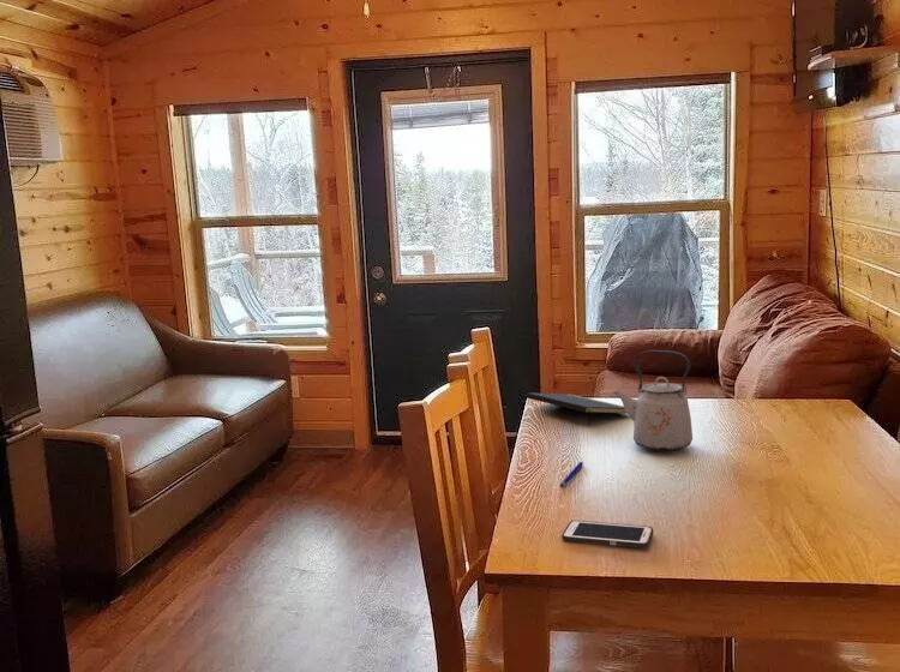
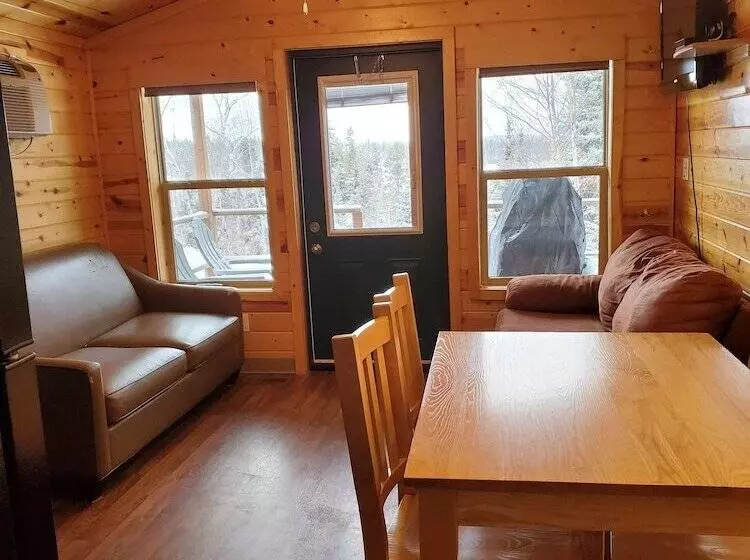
- kettle (650, 397)
- pen (571, 474)
- cell phone (607, 534)
- notepad (578, 402)
